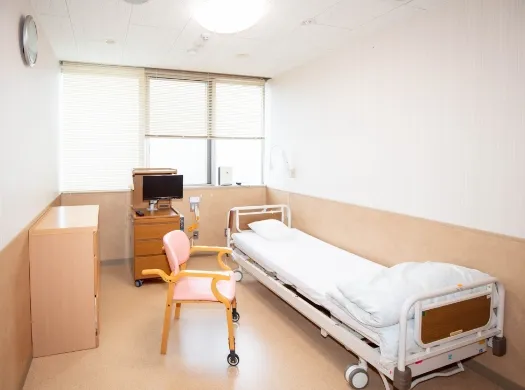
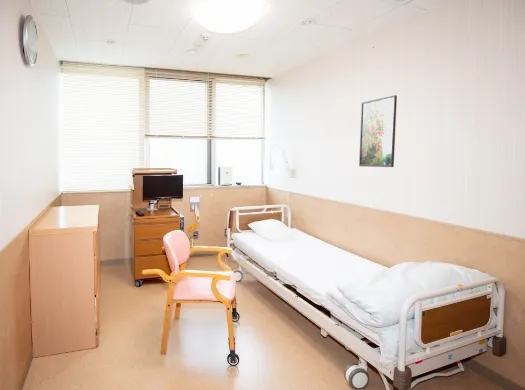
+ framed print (376, 133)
